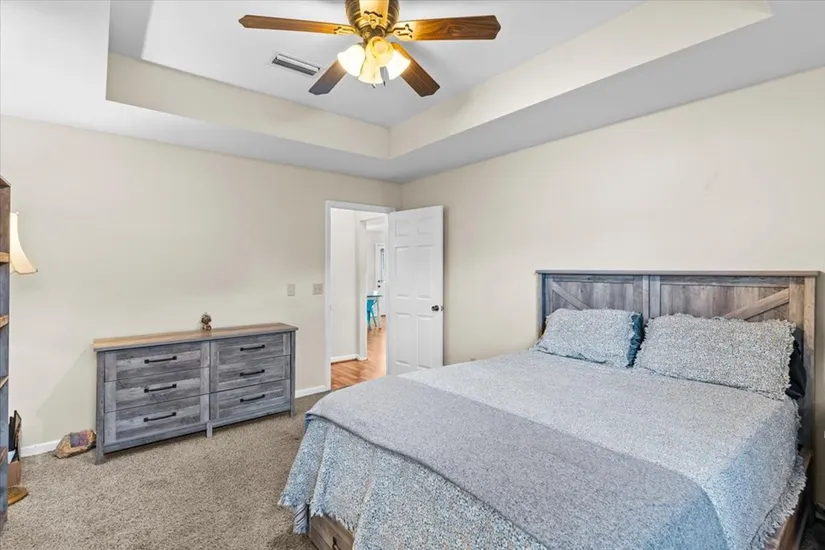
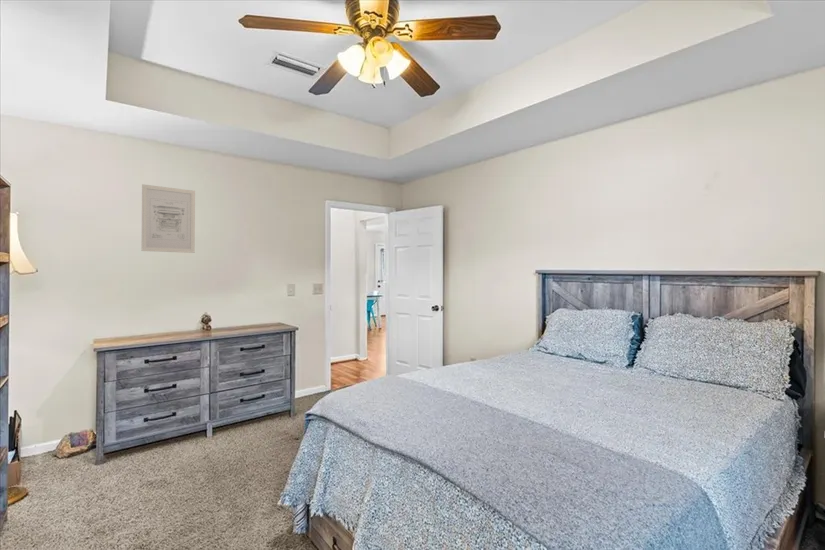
+ wall art (169, 219)
